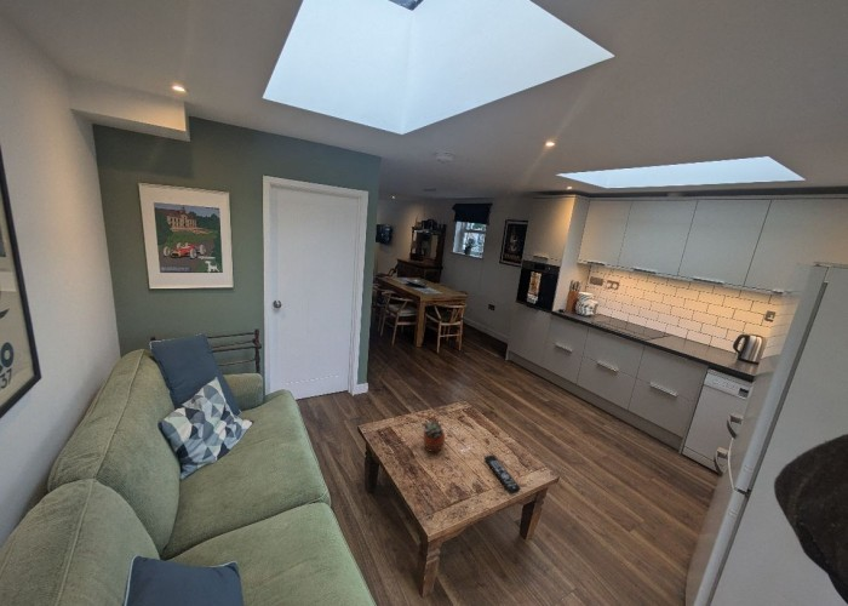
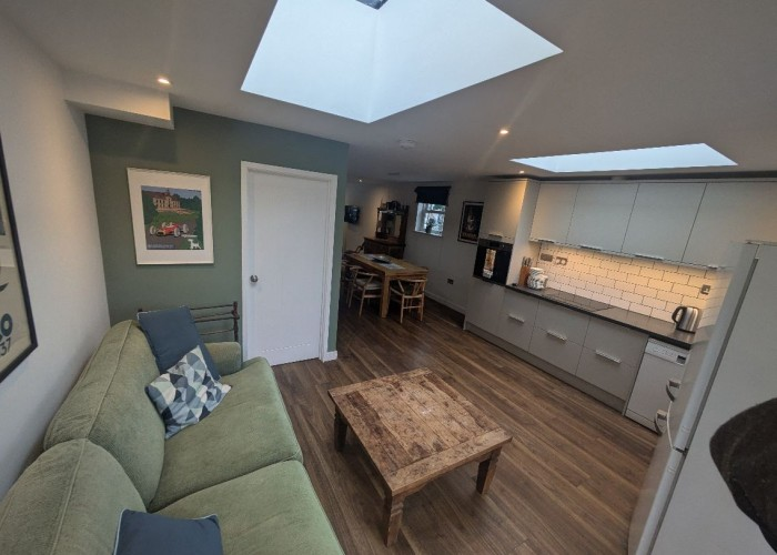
- succulent planter (432, 433)
- remote control (500, 473)
